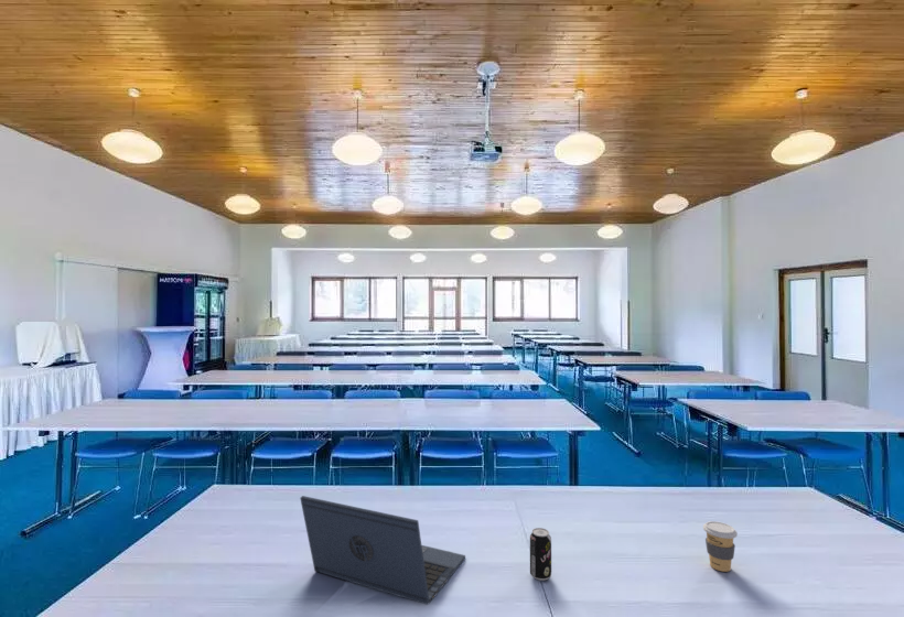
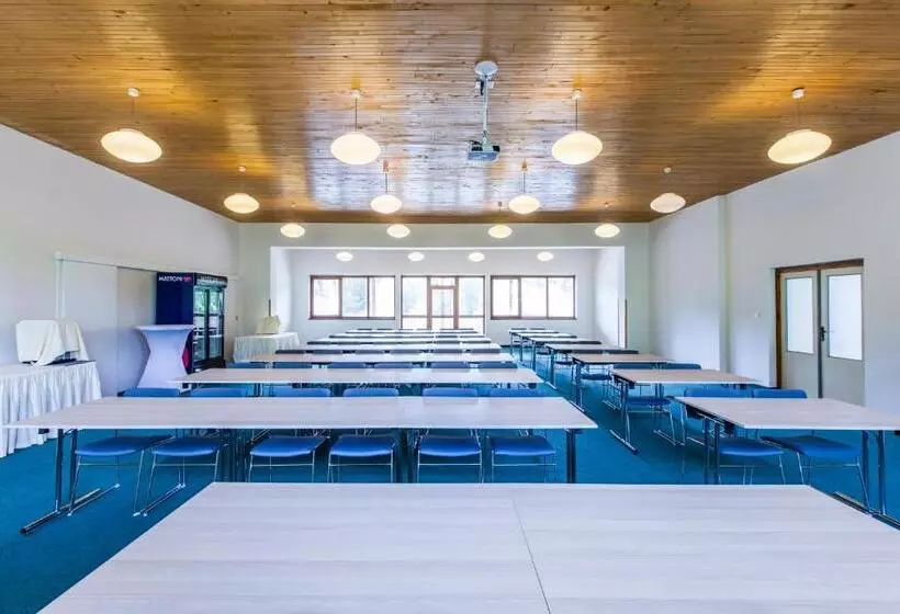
- coffee cup (720, 546)
- laptop (386, 529)
- beverage can (540, 553)
